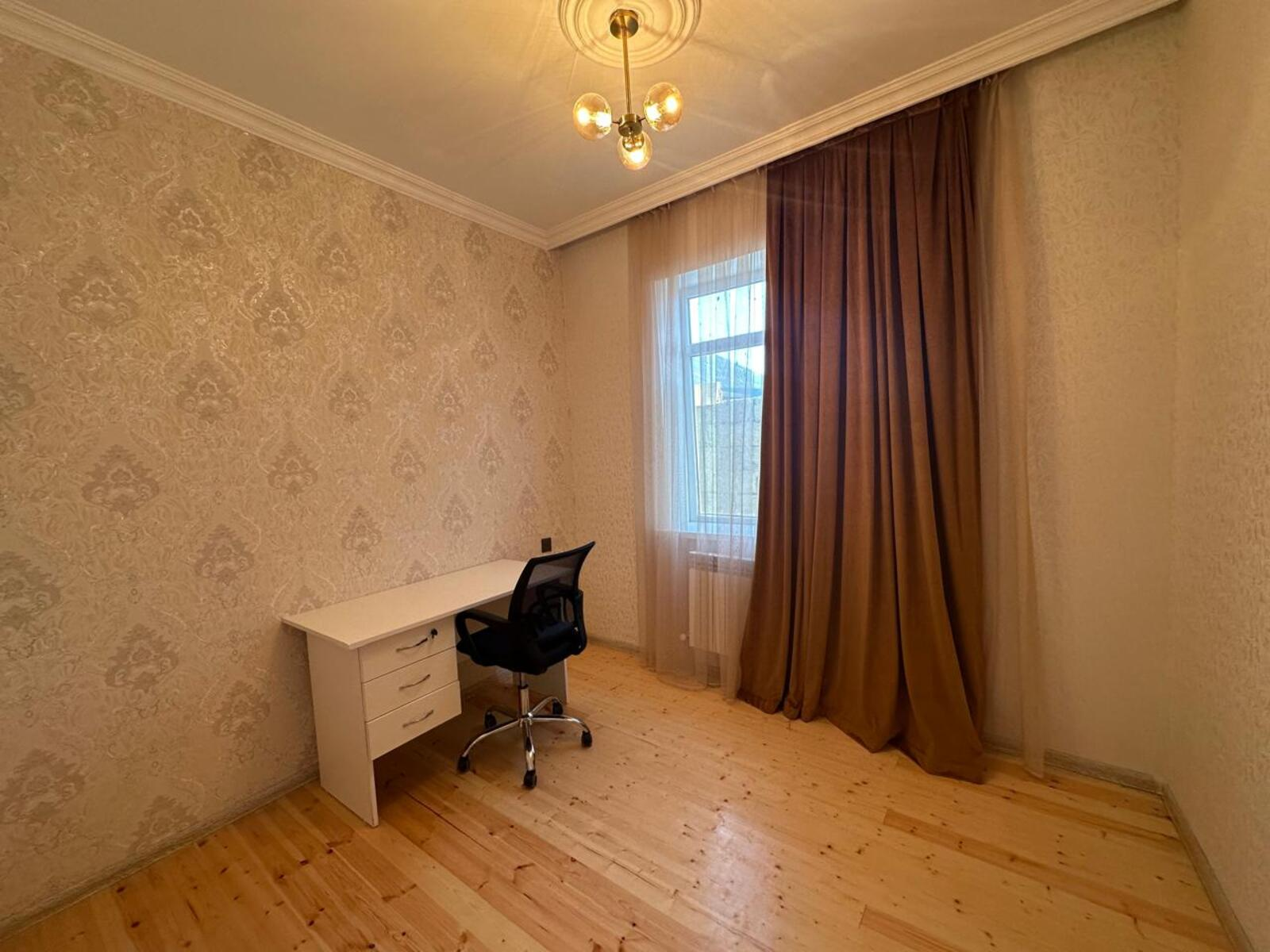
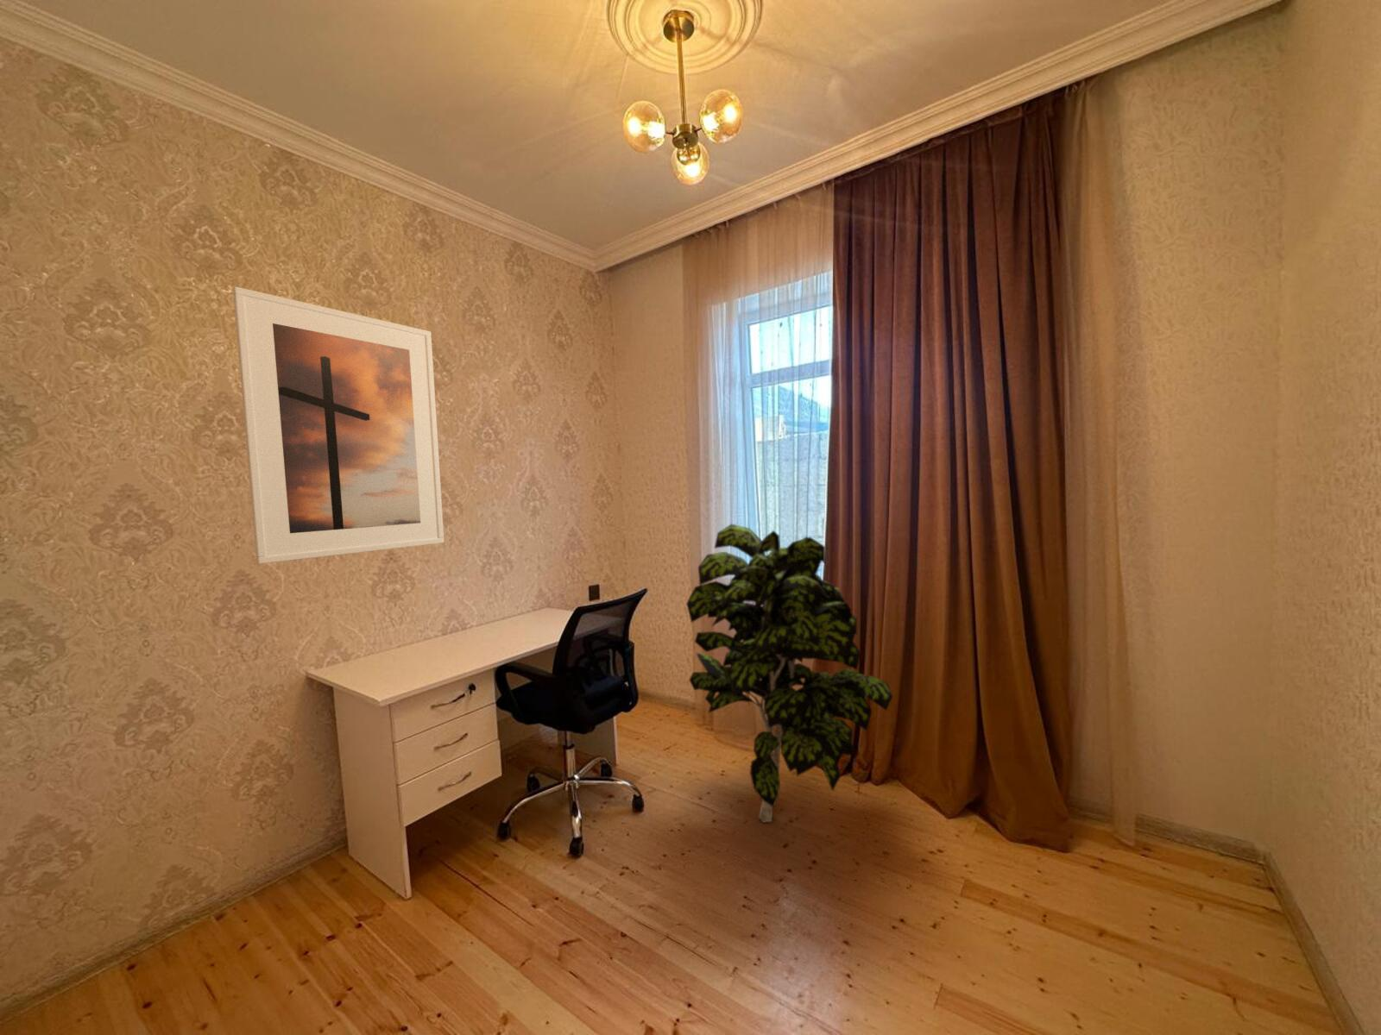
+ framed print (353, 434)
+ indoor plant (782, 674)
